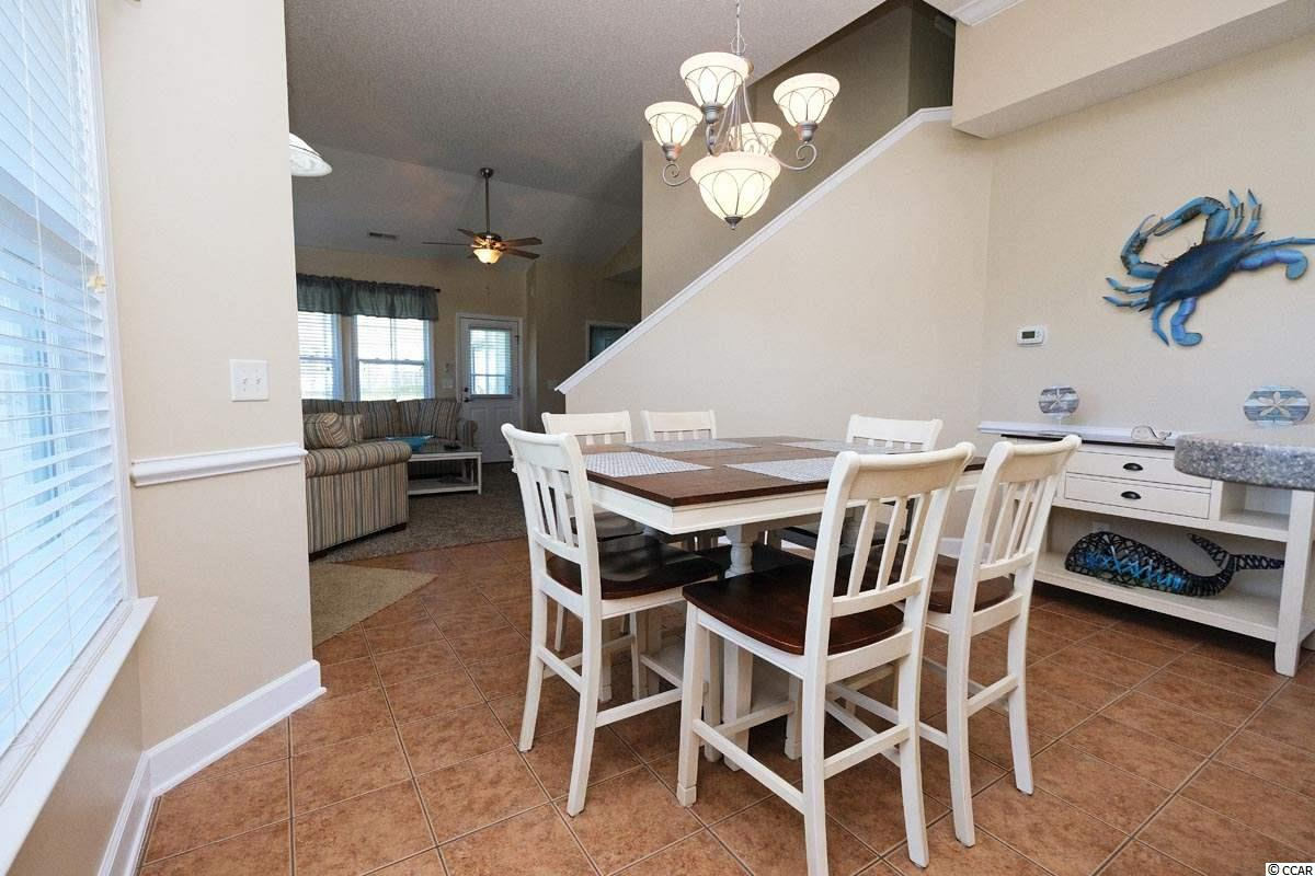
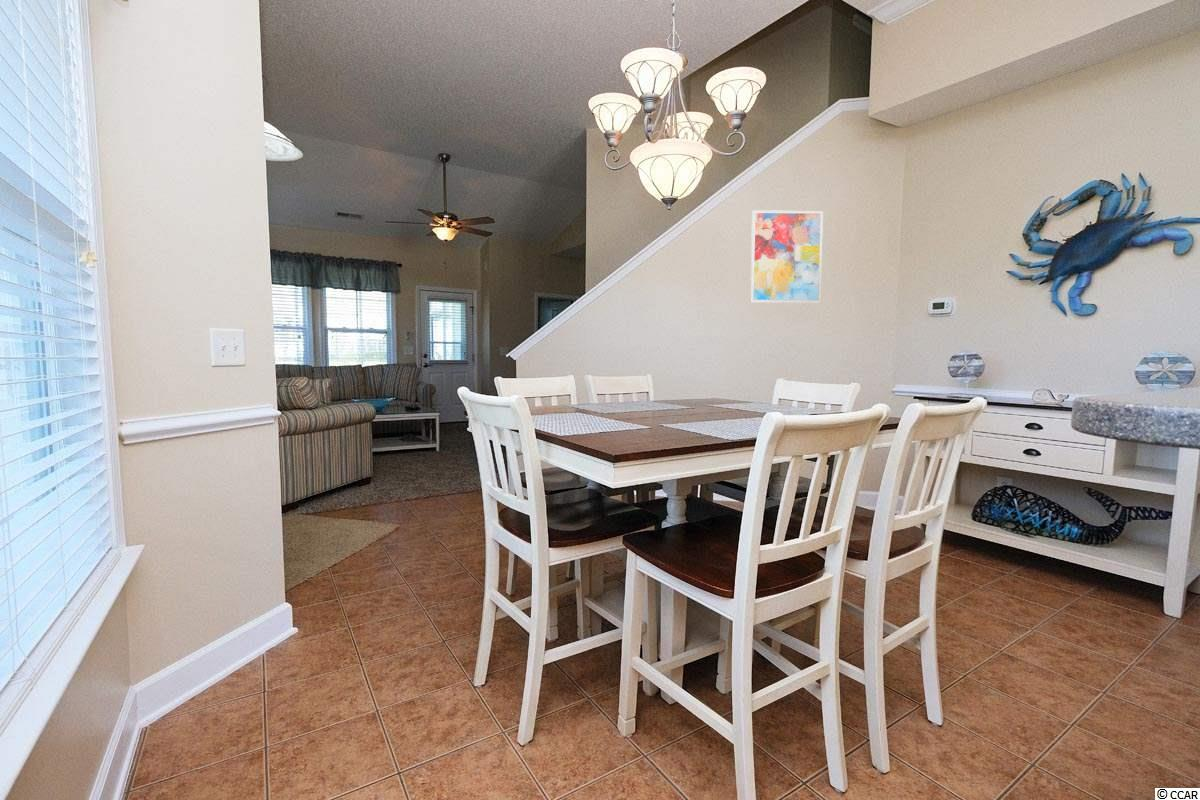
+ wall art (786, 257)
